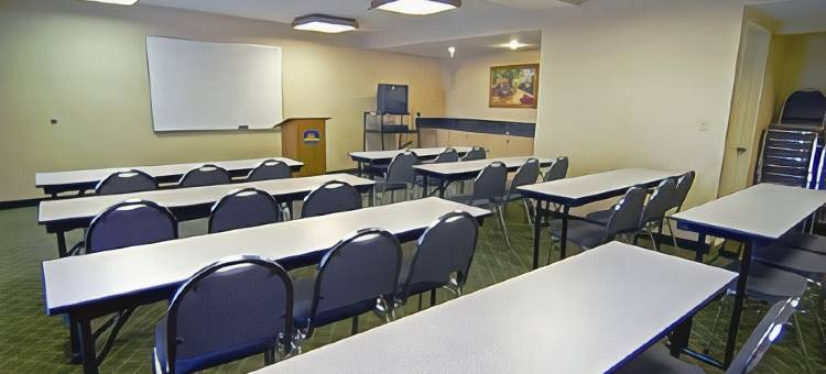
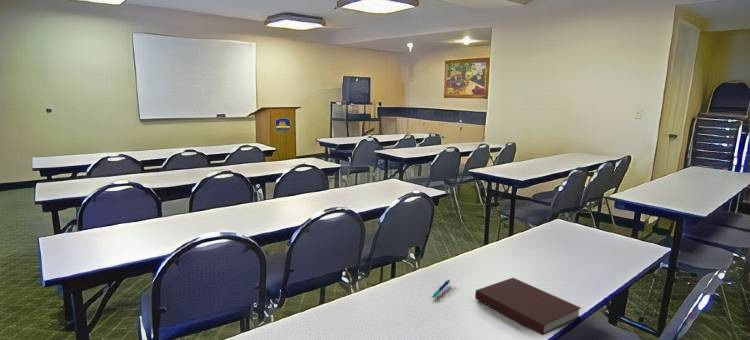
+ pen (440, 288)
+ notebook (525, 303)
